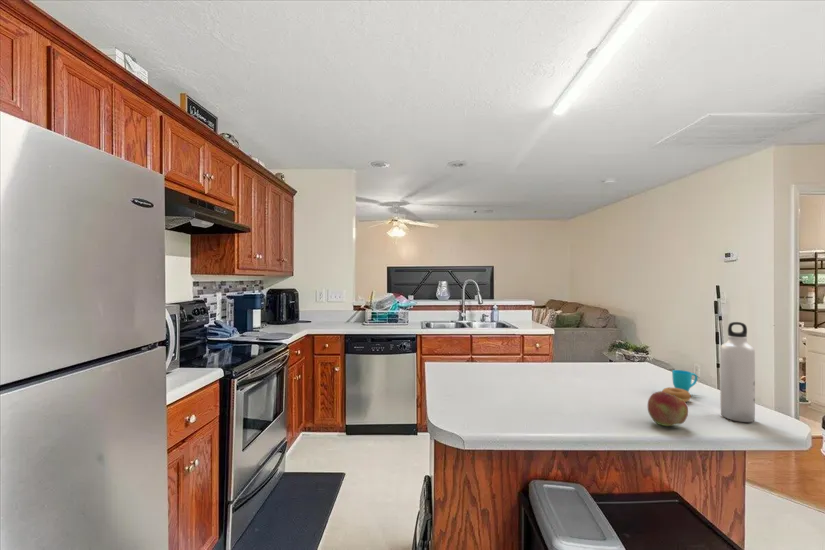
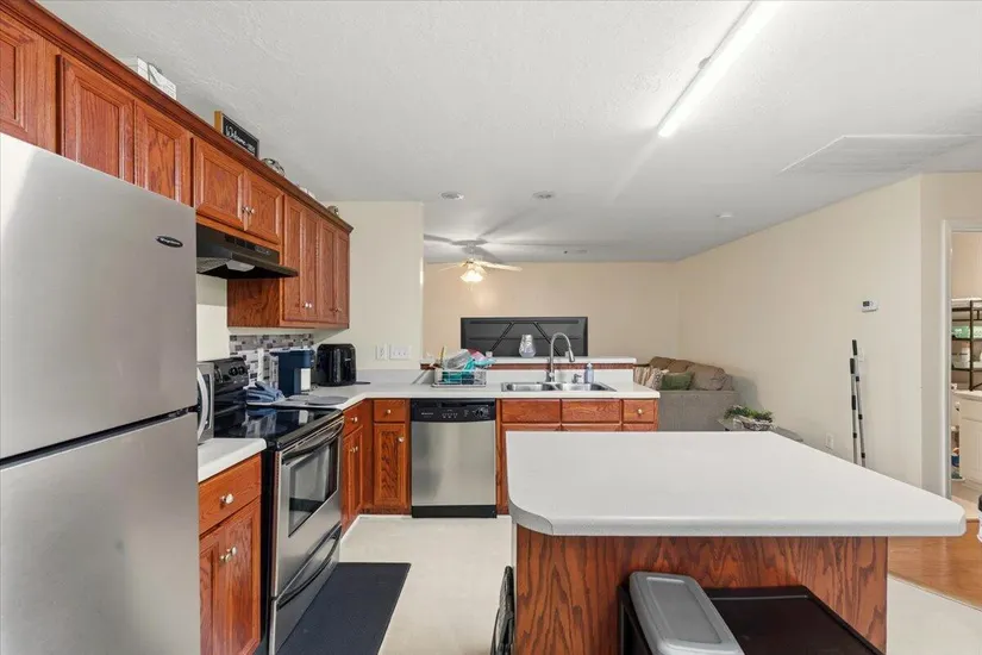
- cup (682, 385)
- fruit (667, 408)
- water bottle (737, 370)
